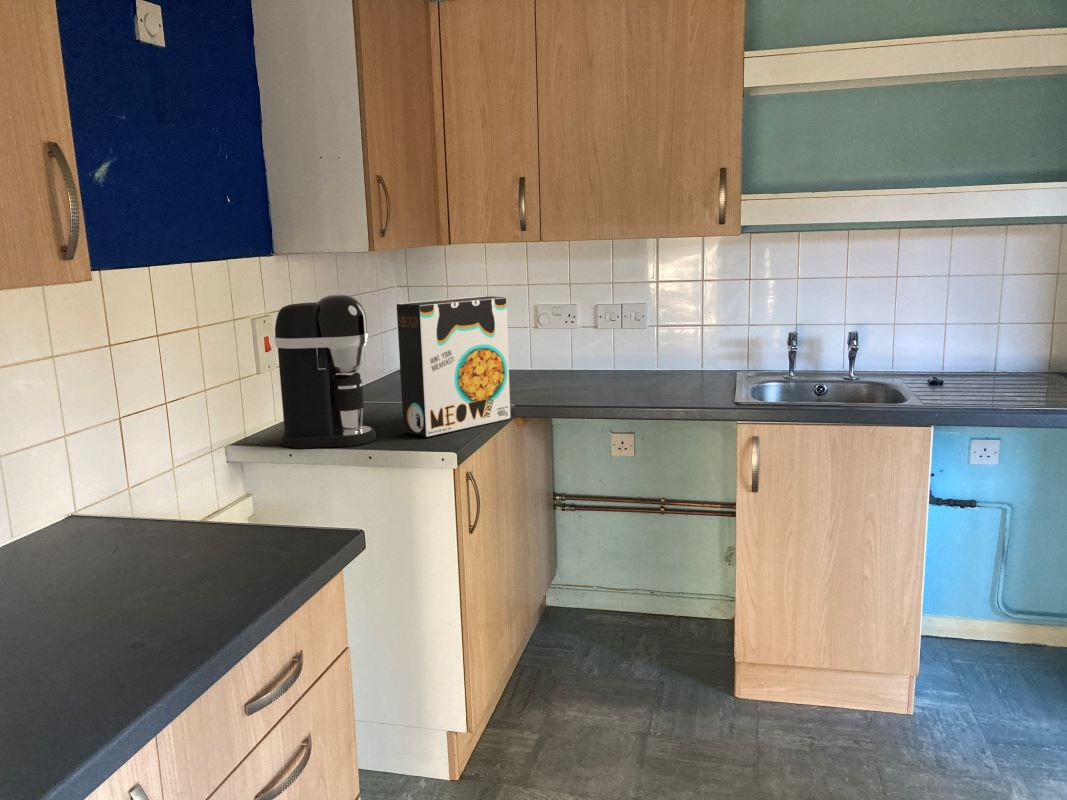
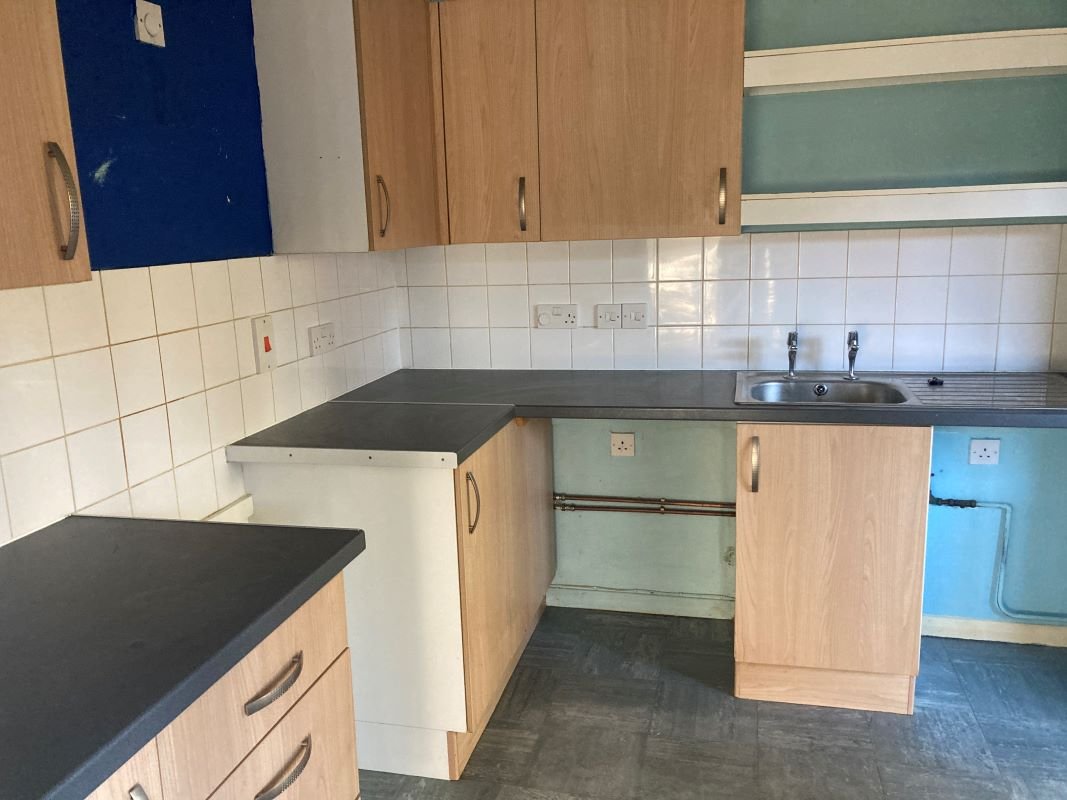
- coffee maker (324, 369)
- cereal box (455, 363)
